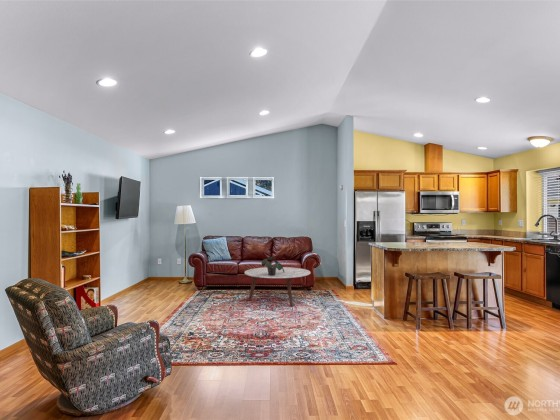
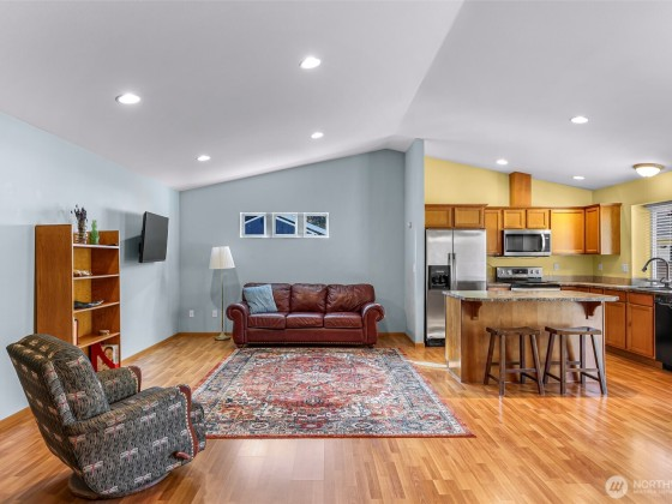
- coffee table (277, 277)
- potted plant (272, 266)
